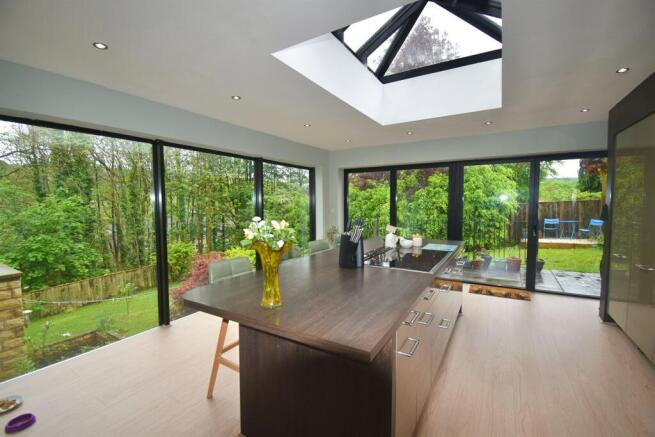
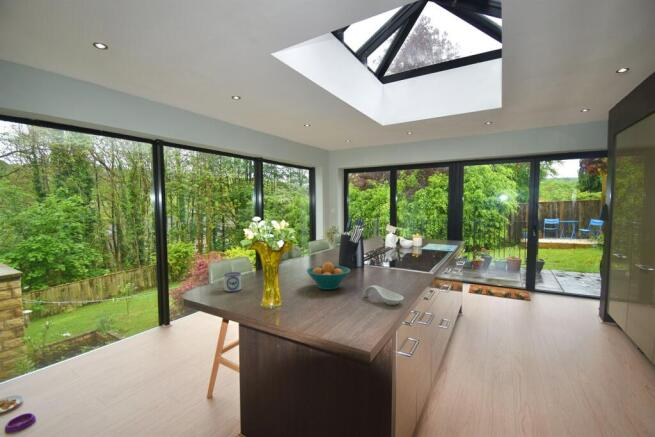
+ fruit bowl (328, 274)
+ spoon rest (382, 294)
+ mug (231, 281)
